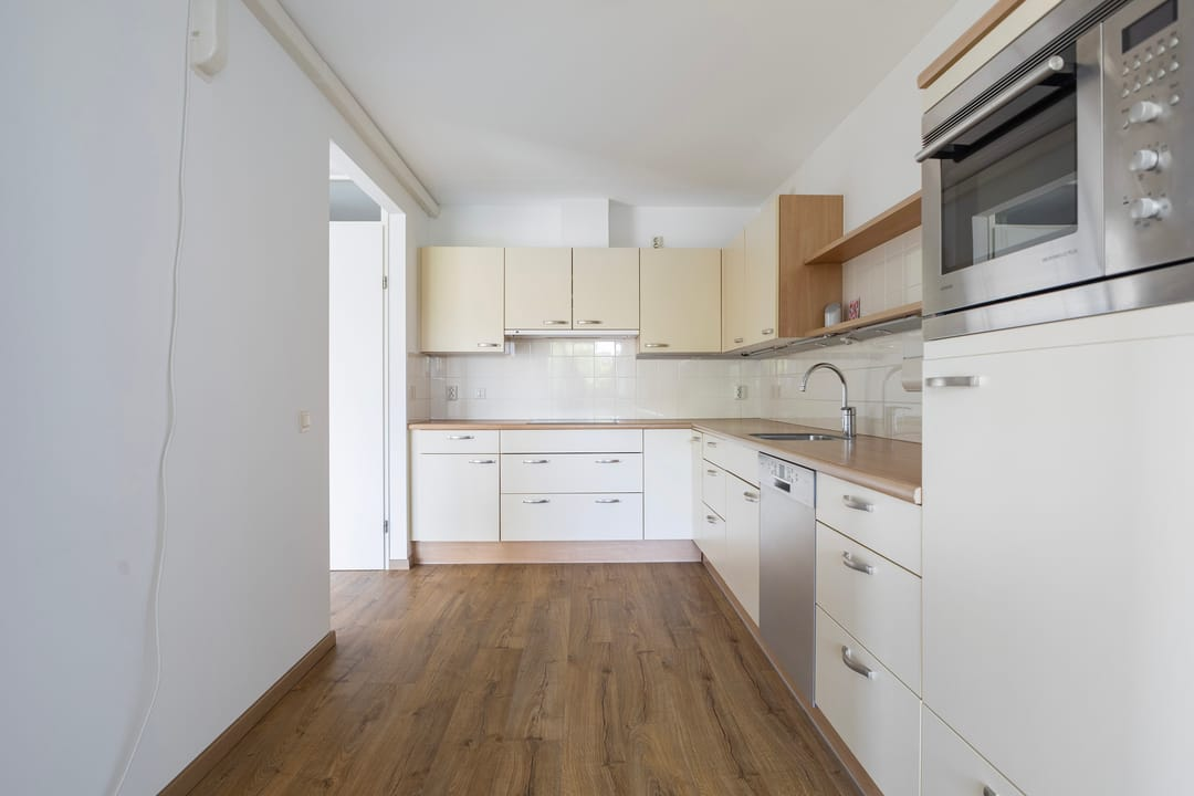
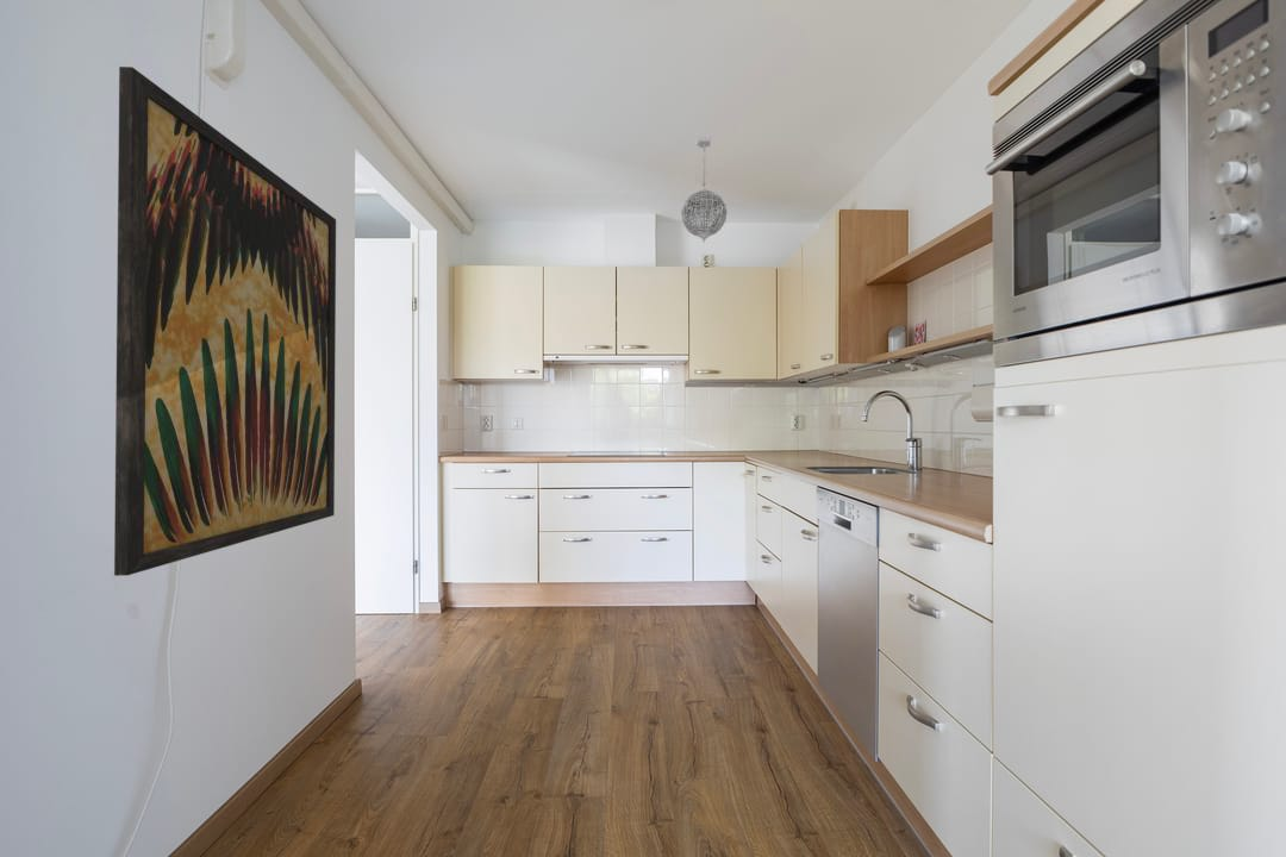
+ wall art (255, 349)
+ pendant light (704, 192)
